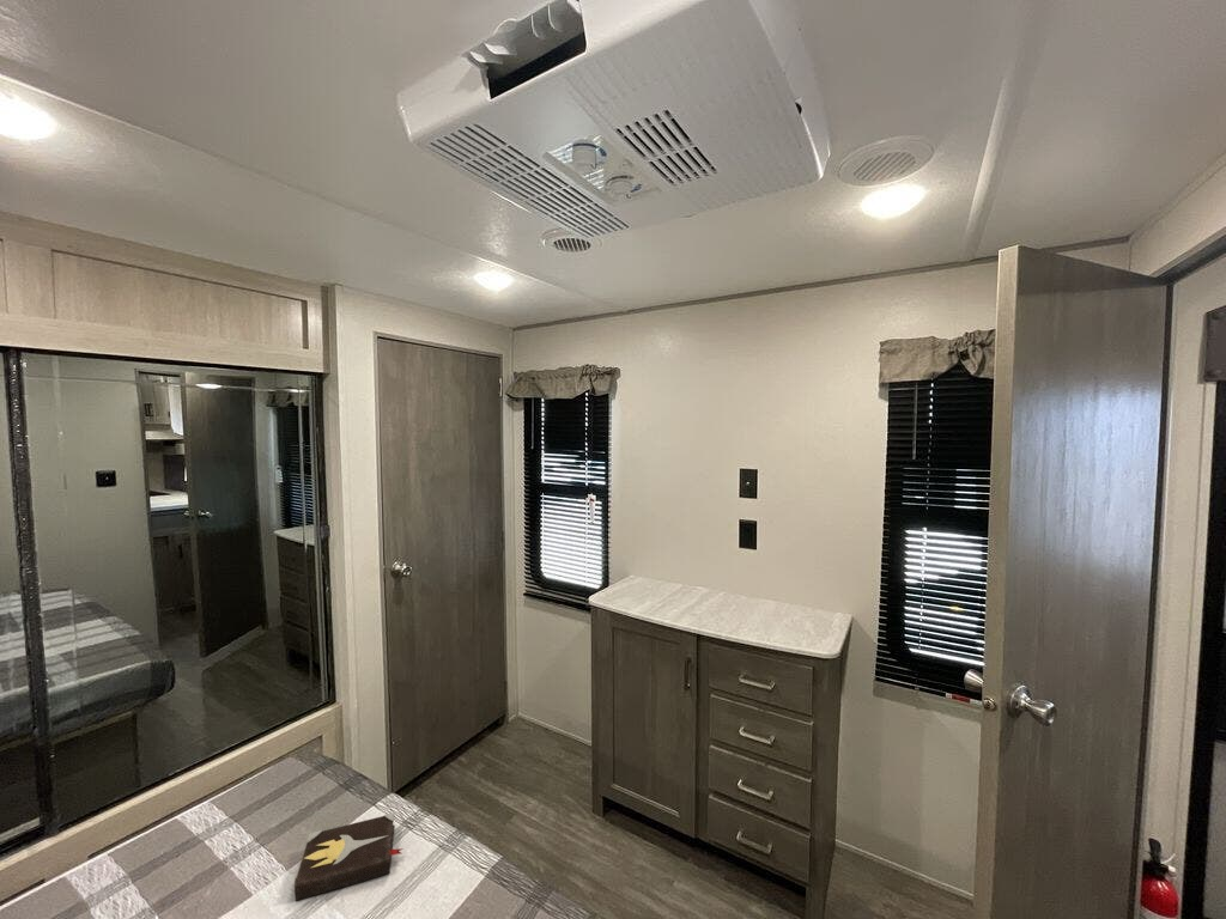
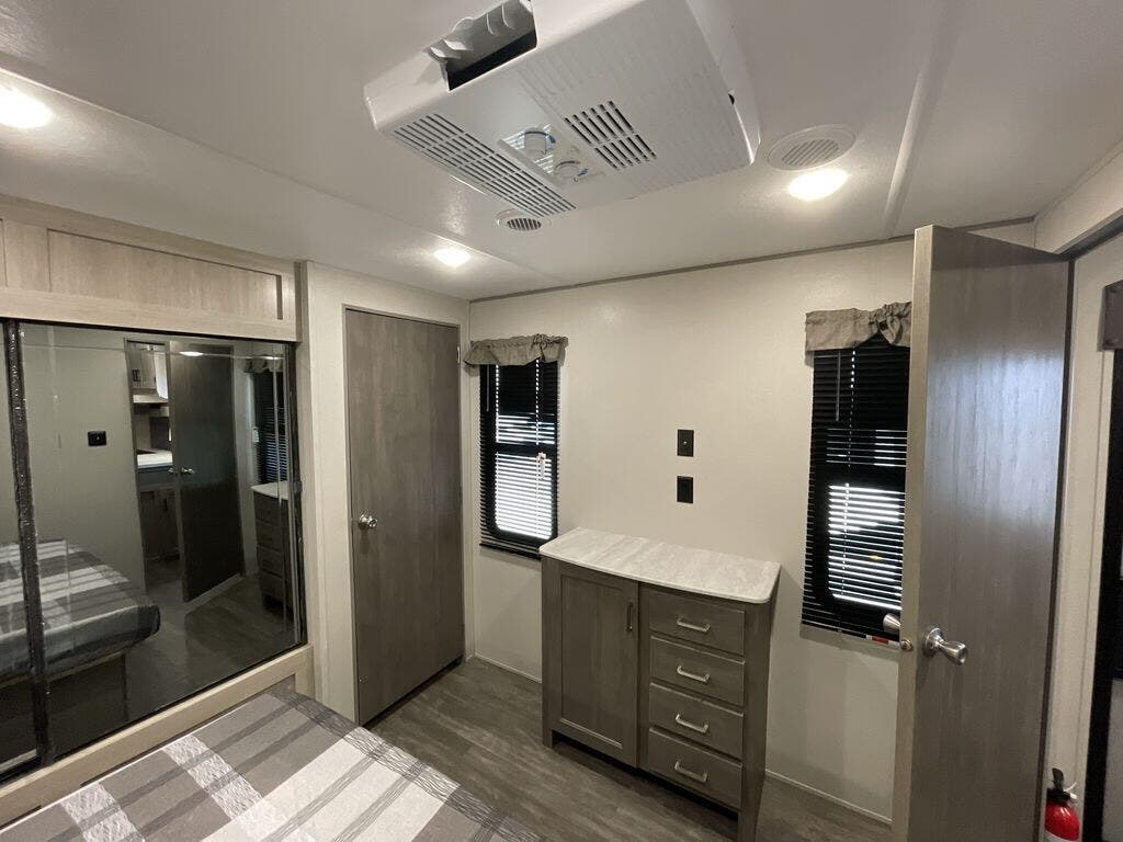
- hardback book (348, 852)
